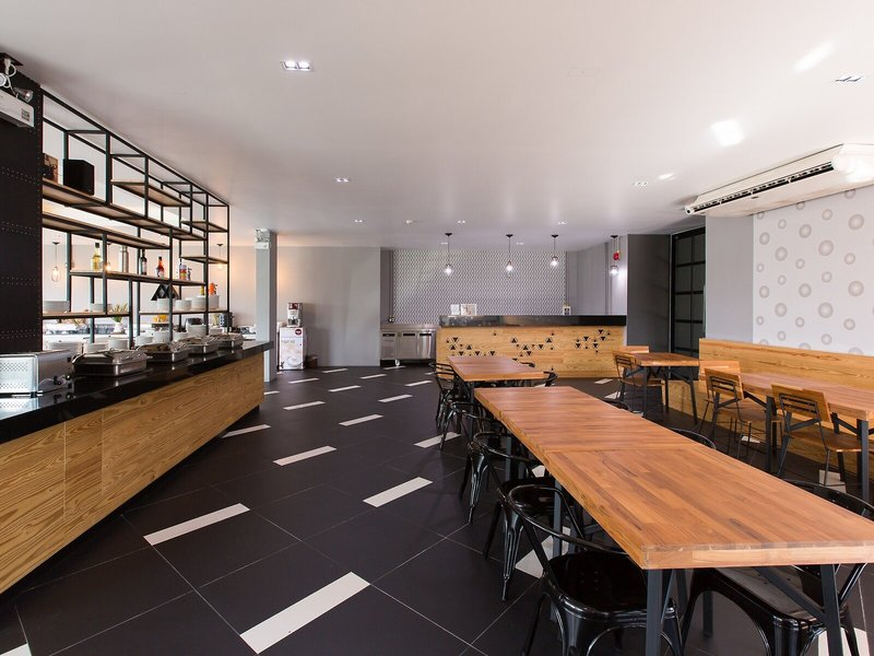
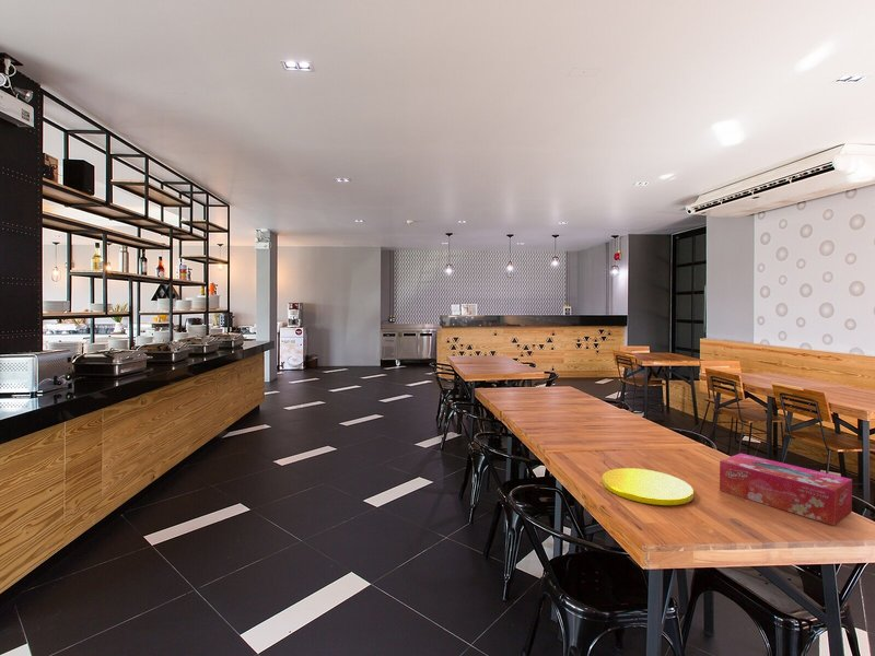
+ tissue box (781, 484)
+ plate (645, 484)
